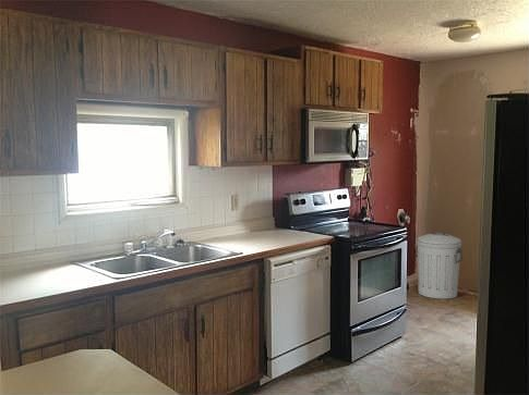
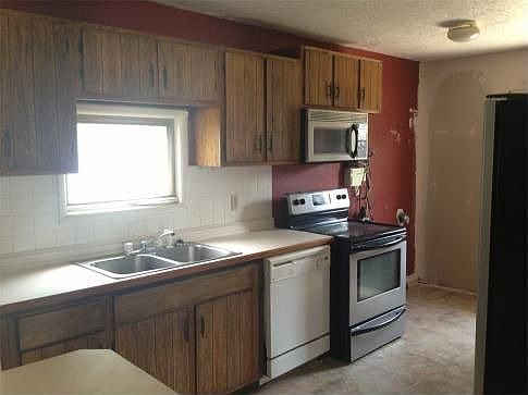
- trash can (437, 262)
